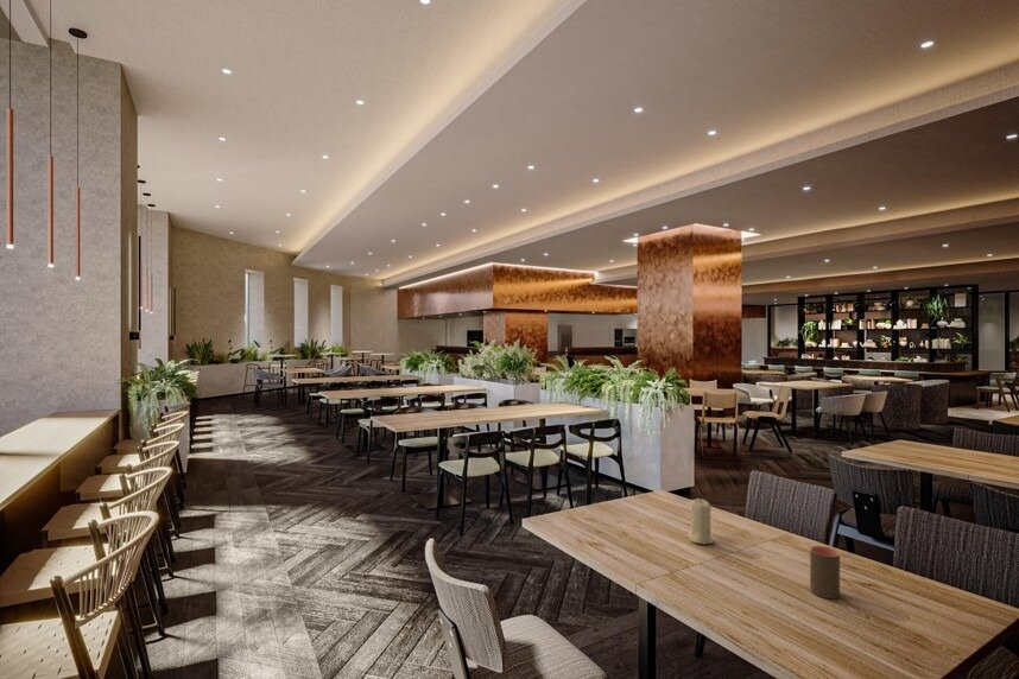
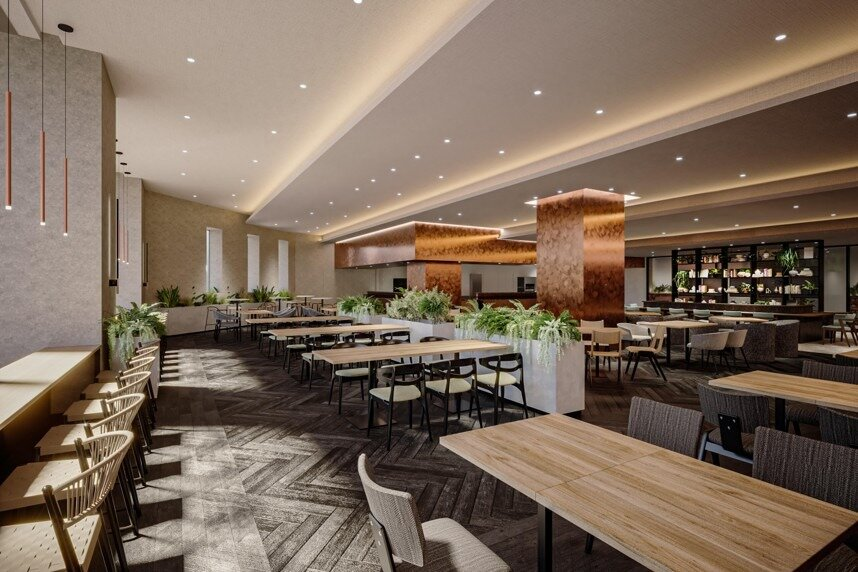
- candle (700, 519)
- cup (824, 571)
